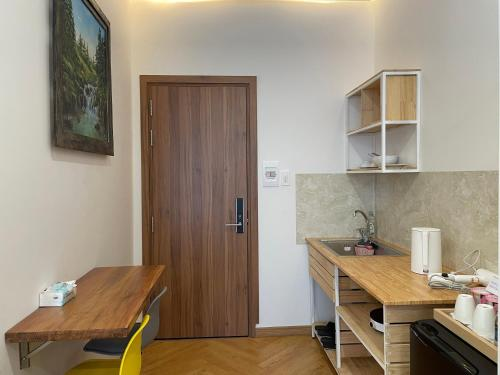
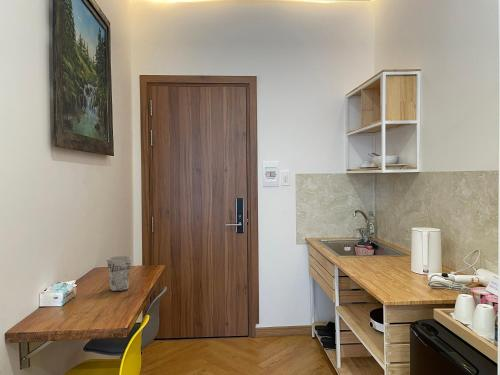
+ cup (119, 273)
